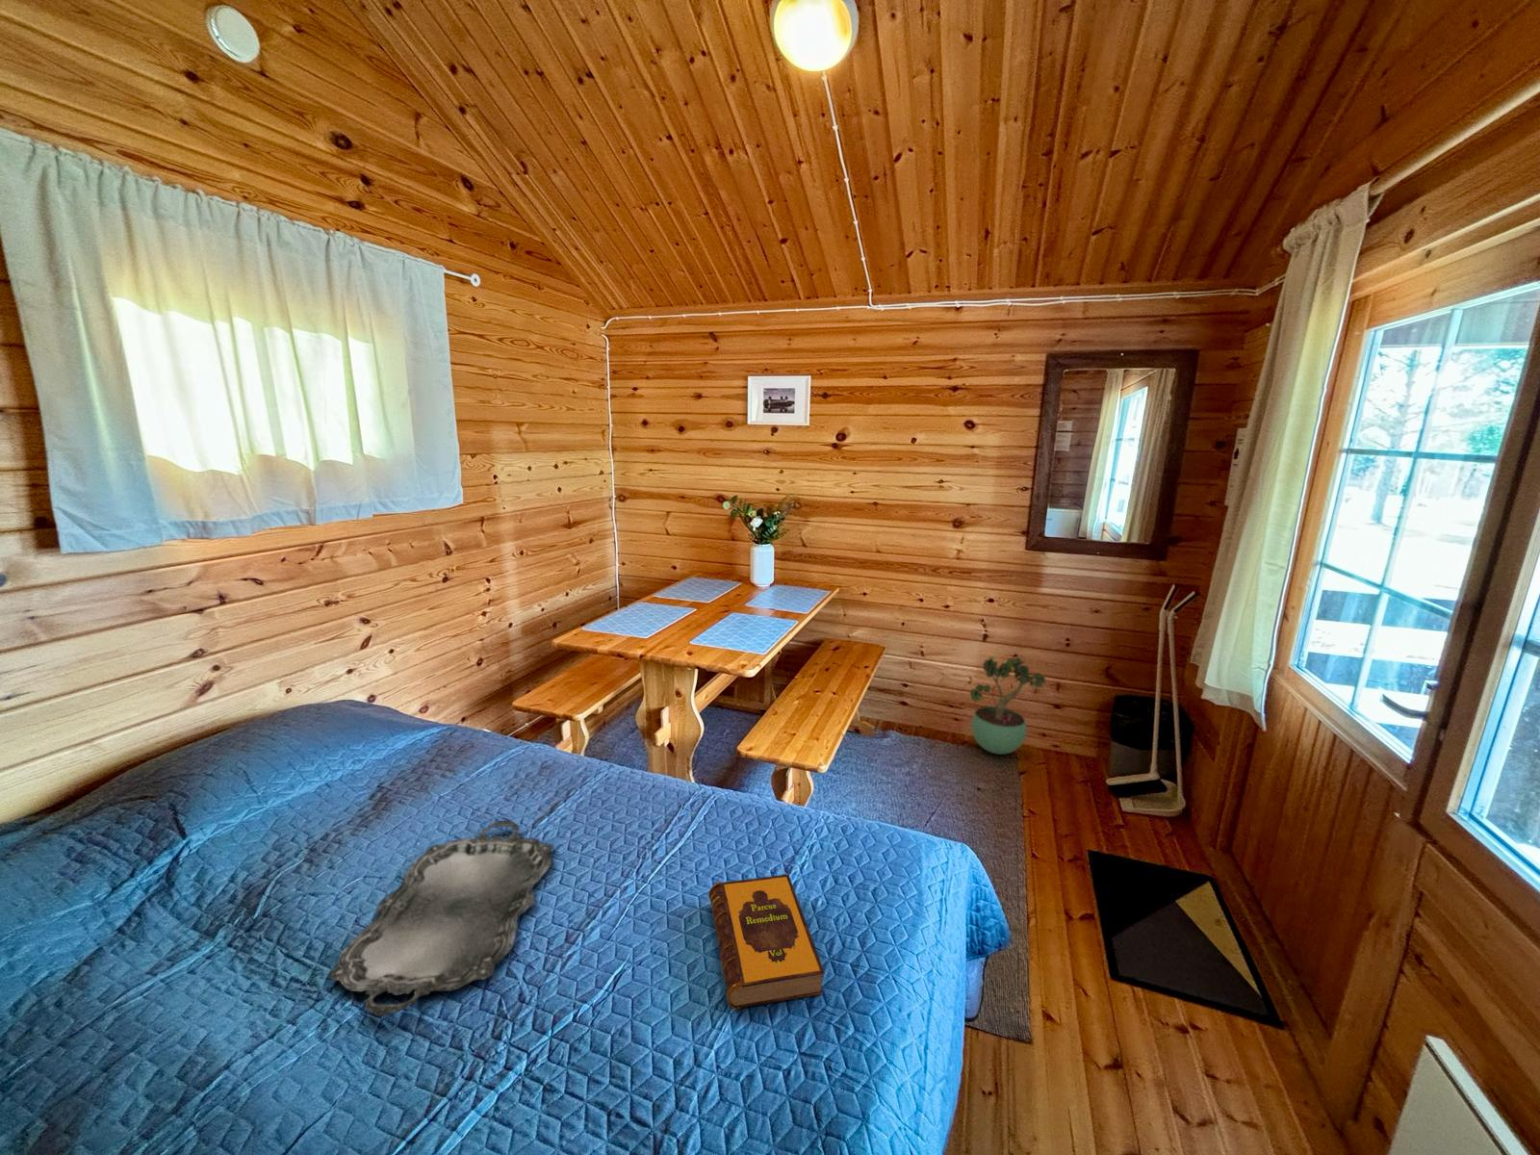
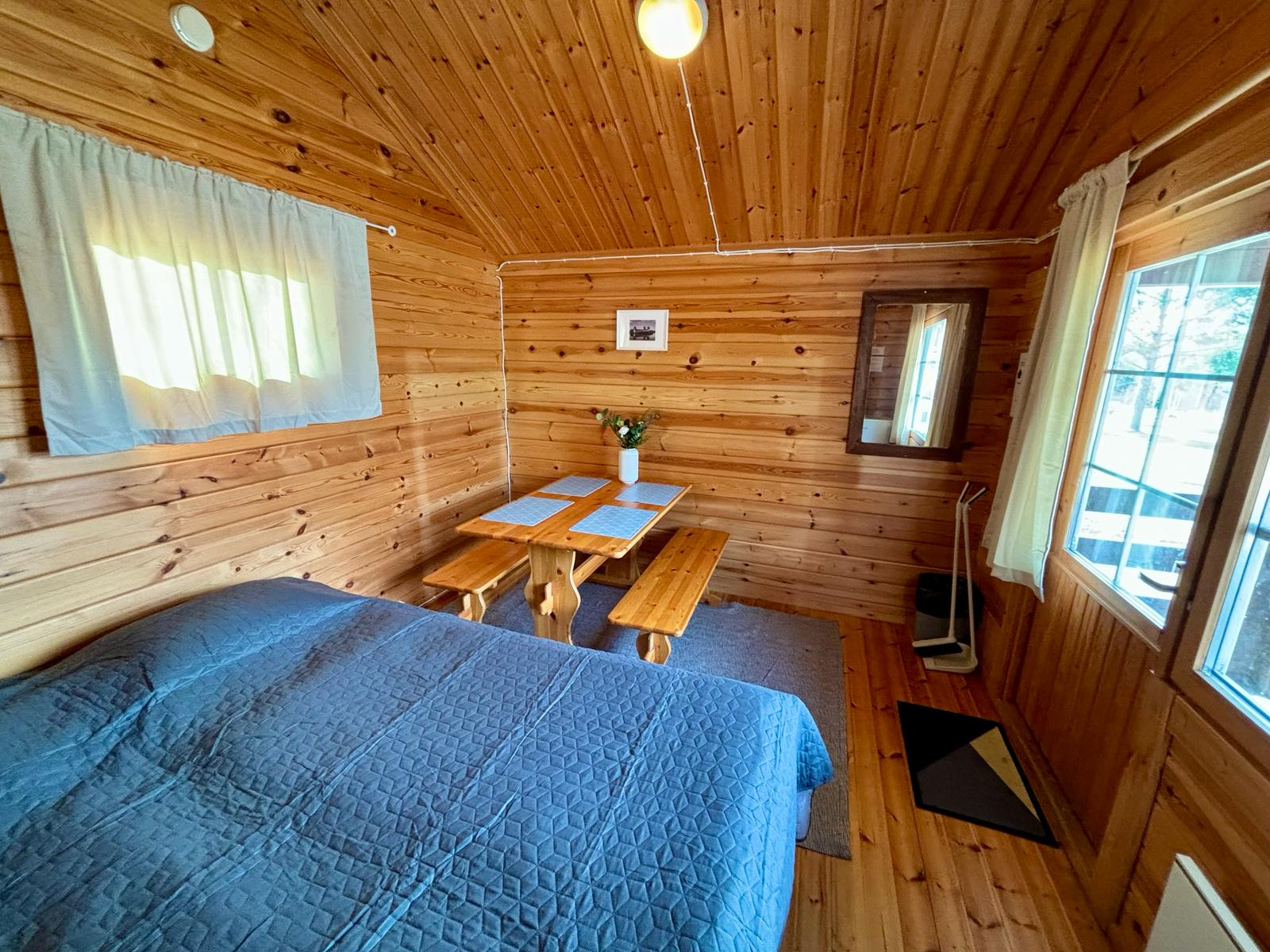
- serving tray (457, 901)
- potted plant (1004, 704)
- hardback book (760, 934)
